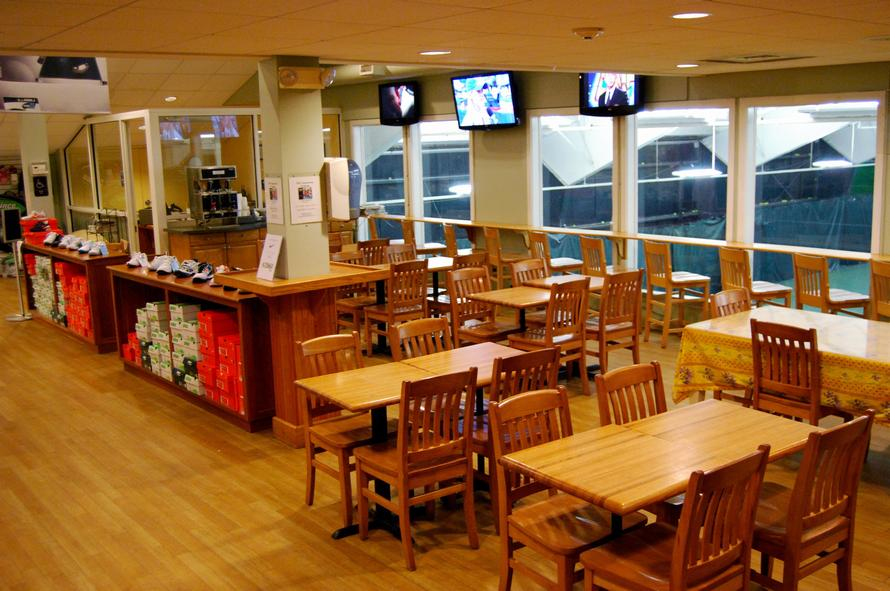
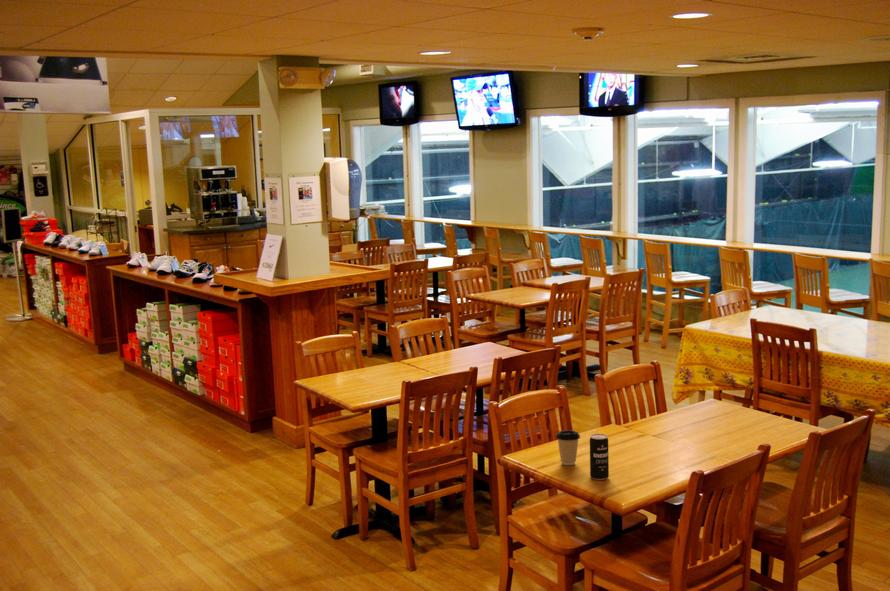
+ beverage can (599, 456)
+ coffee cup (568, 447)
